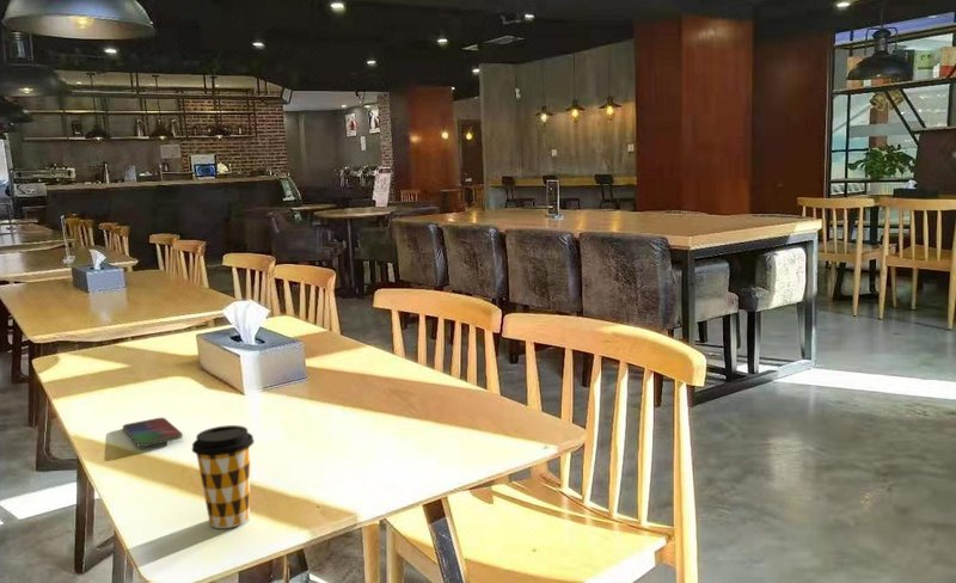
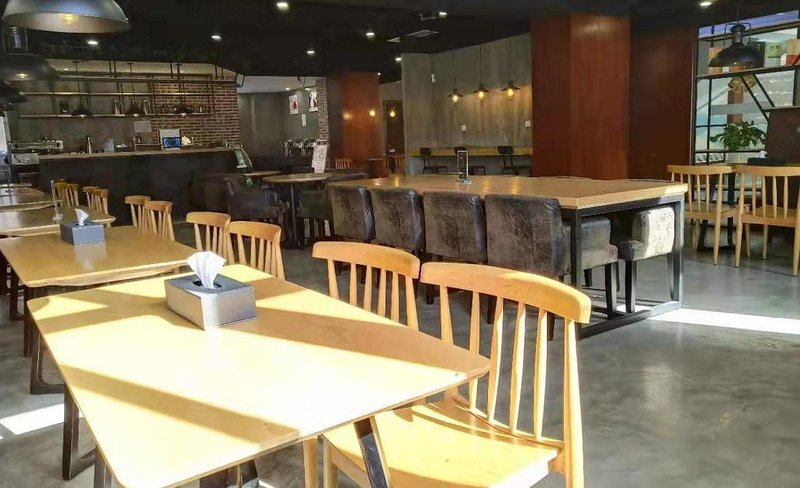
- smartphone (152, 431)
- coffee cup (226, 477)
